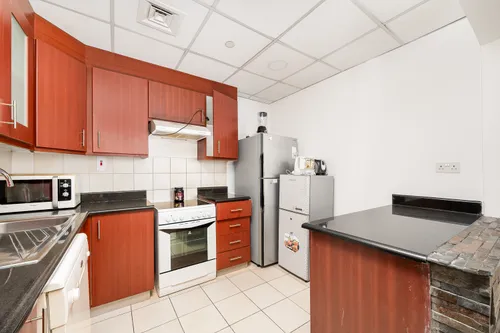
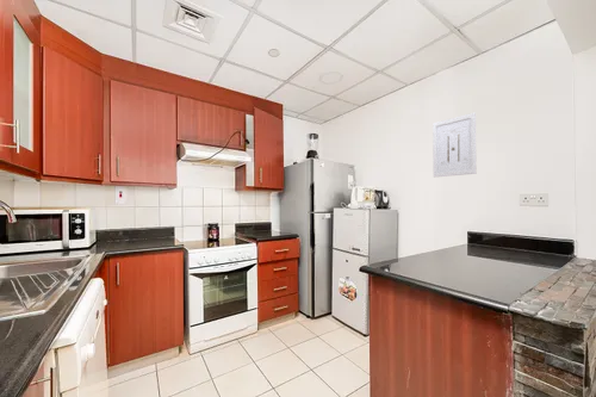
+ wall art (453, 147)
